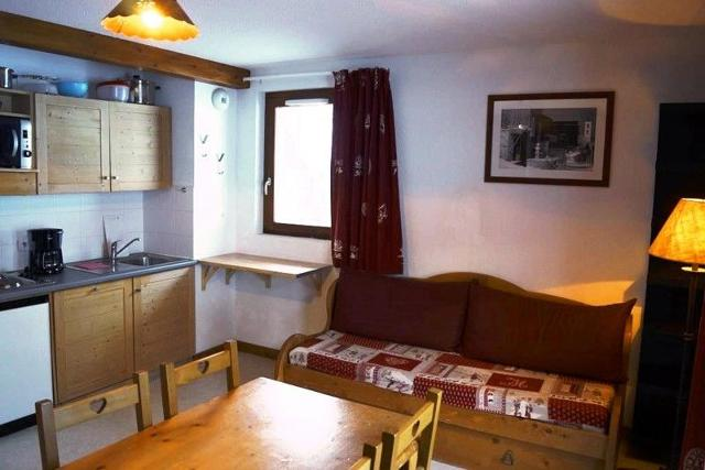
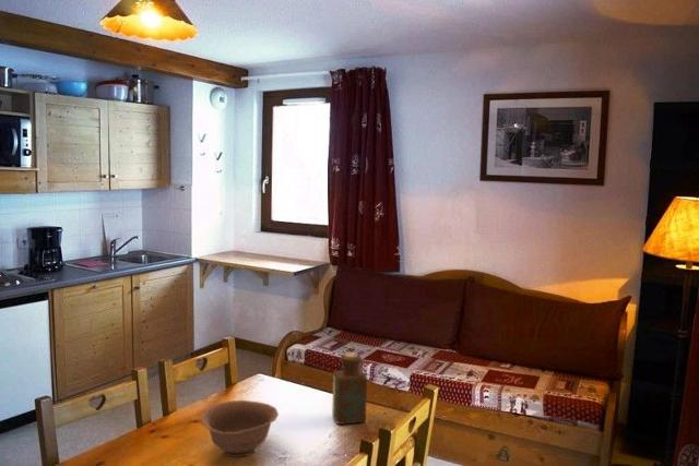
+ bowl (239, 431)
+ bottle (350, 386)
